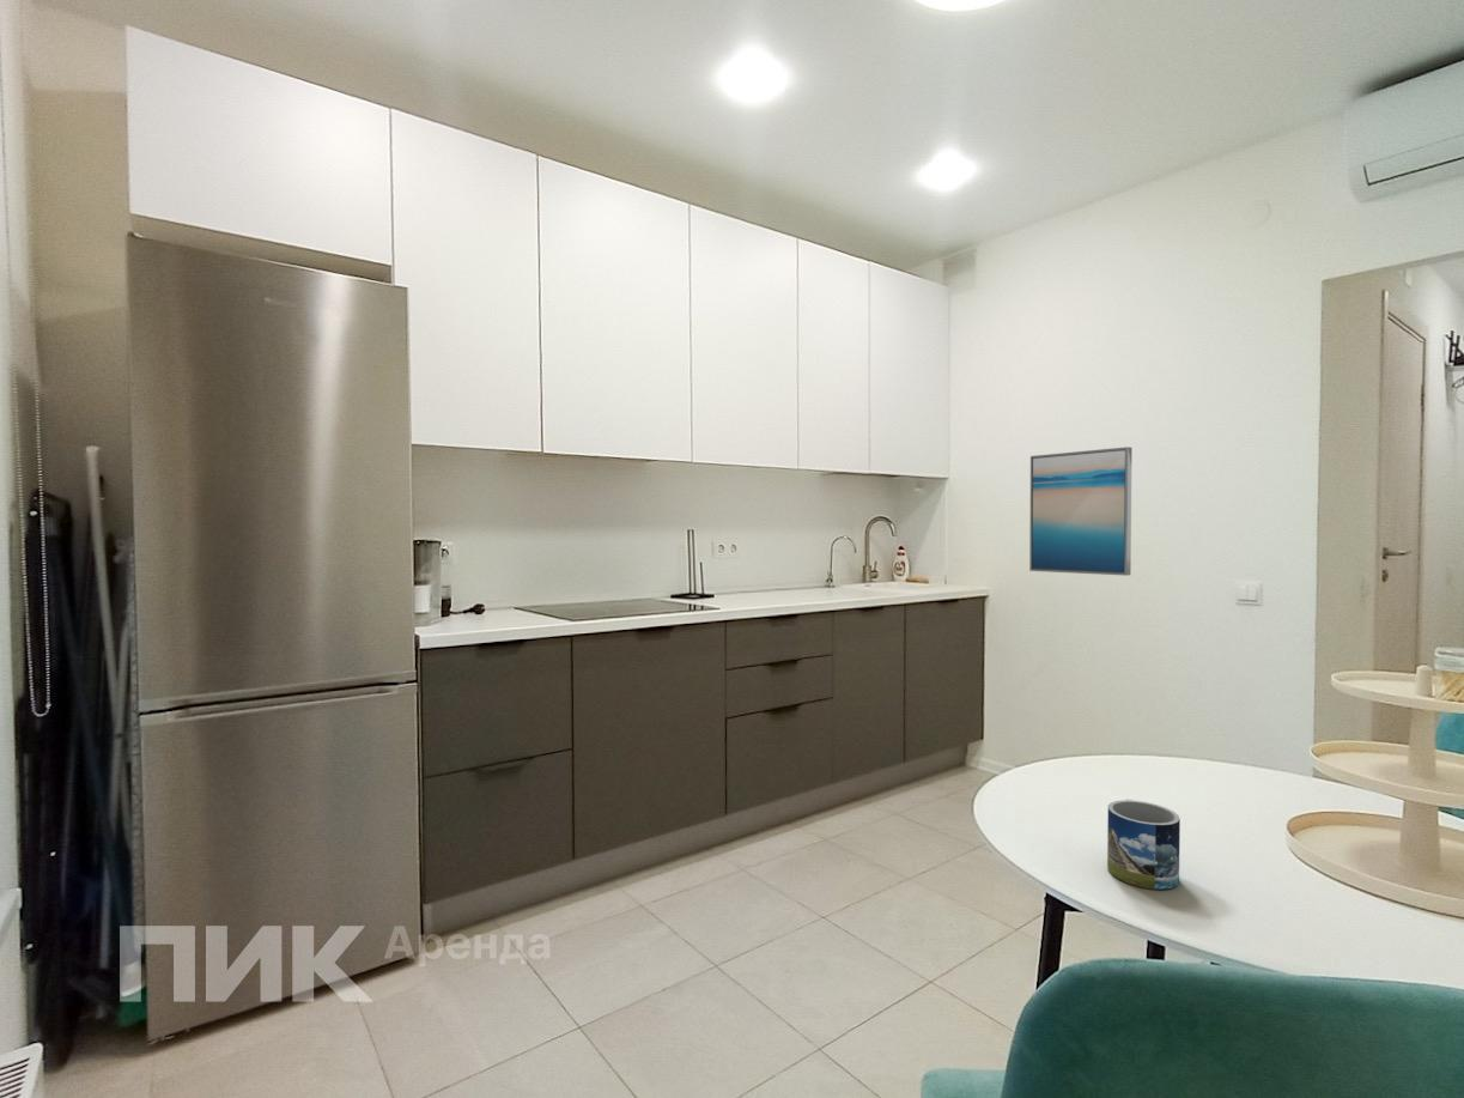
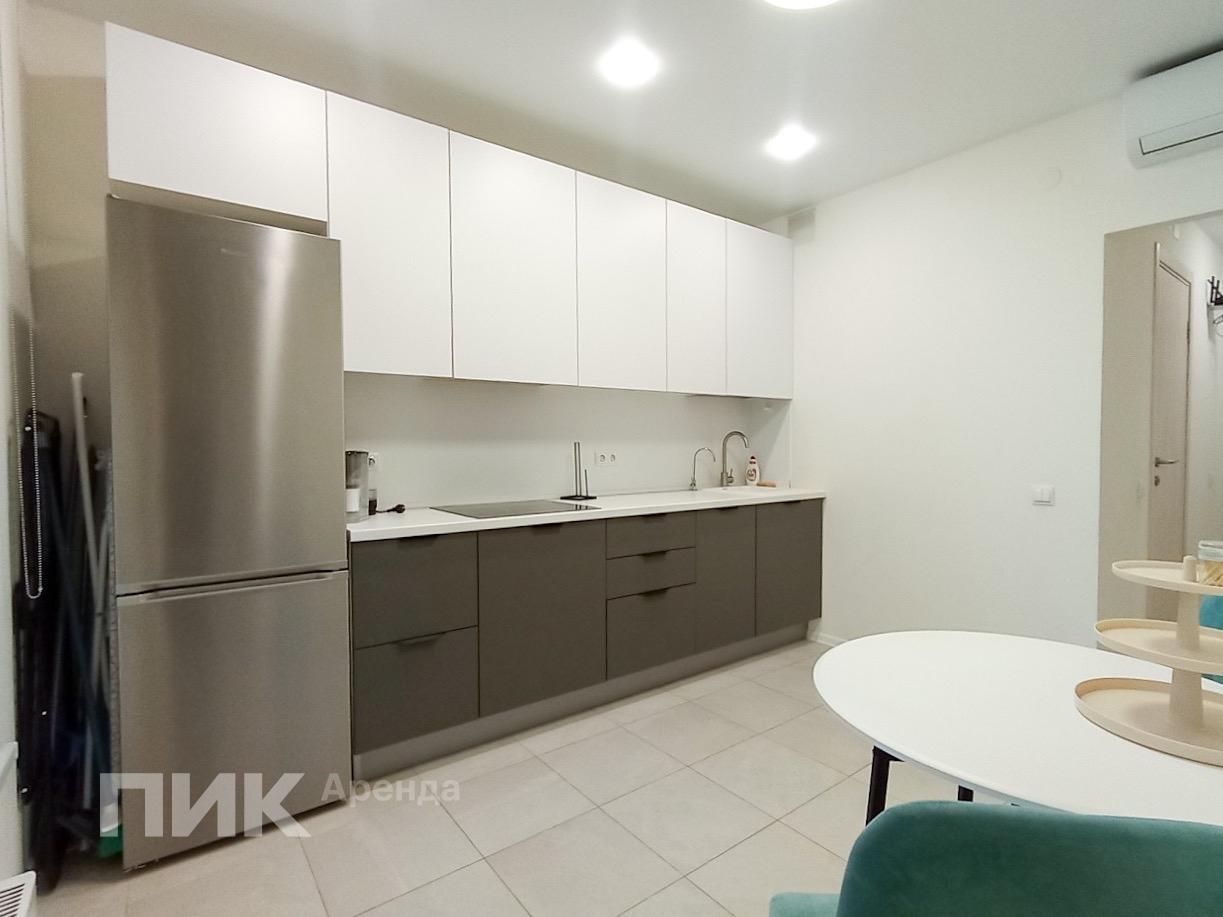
- wall art (1077, 512)
- mug (1138, 837)
